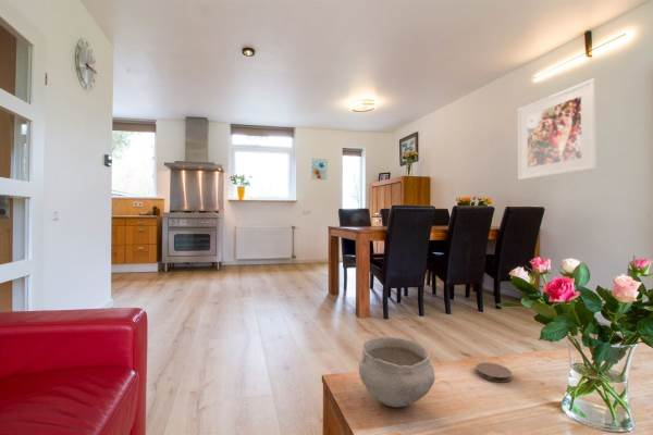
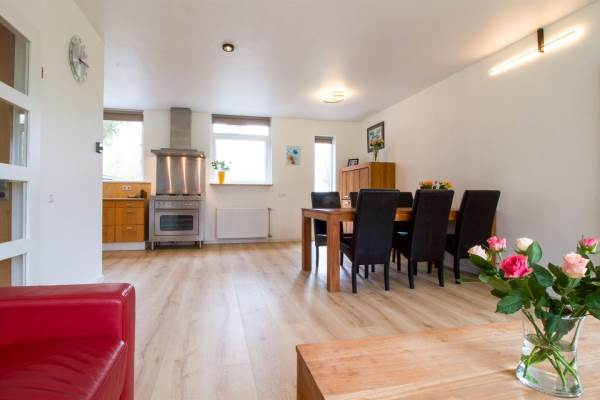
- bowl (395, 373)
- coaster (493, 371)
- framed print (552, 135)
